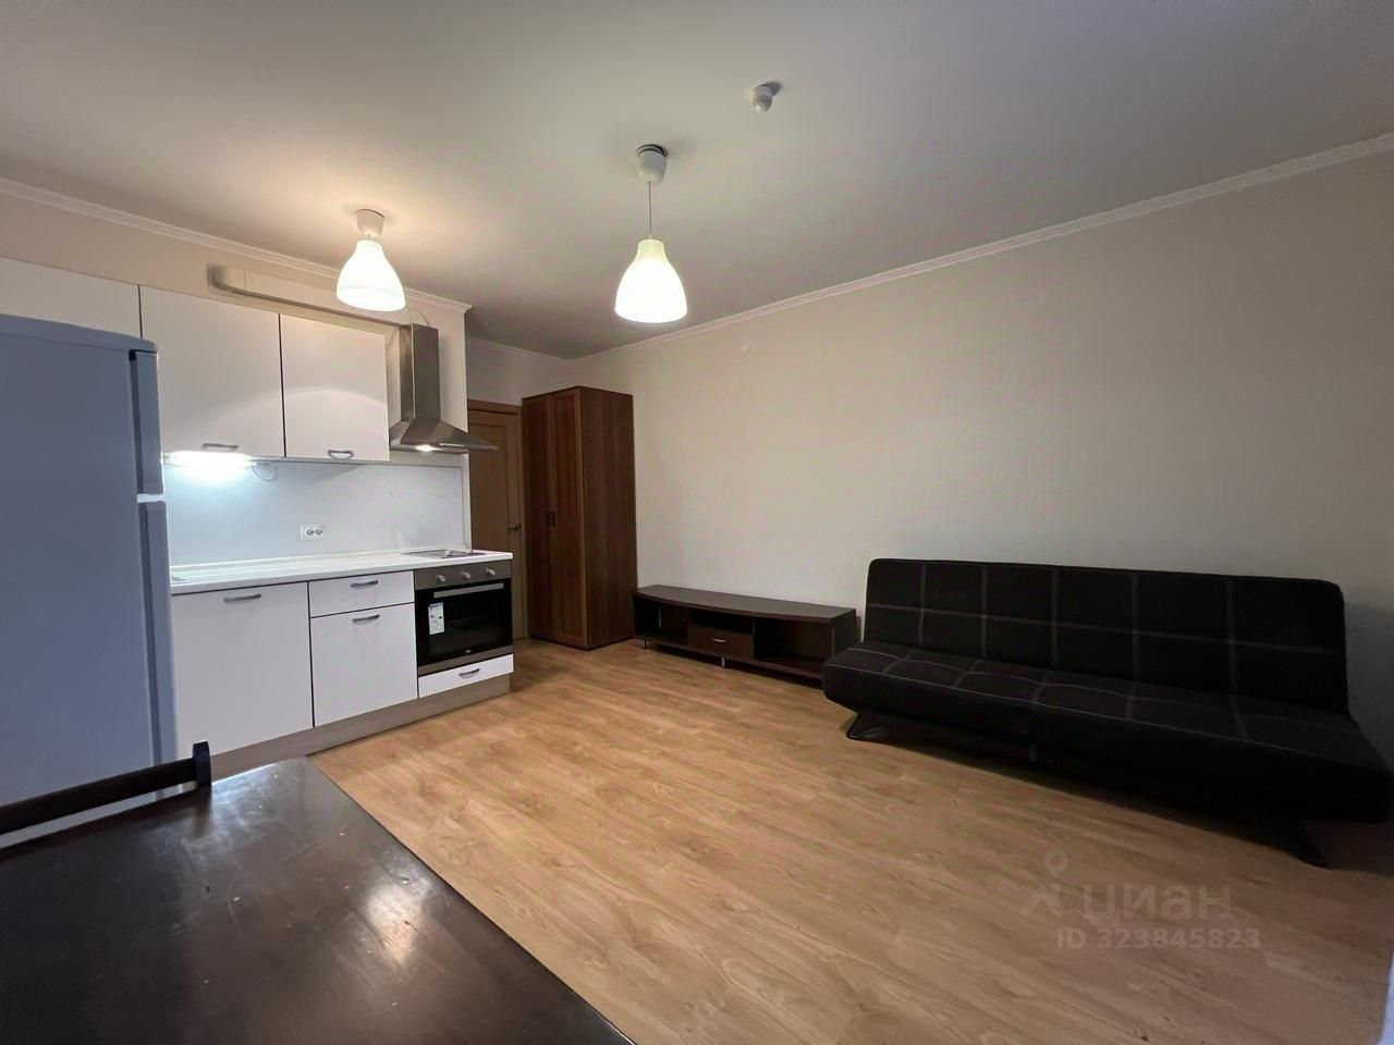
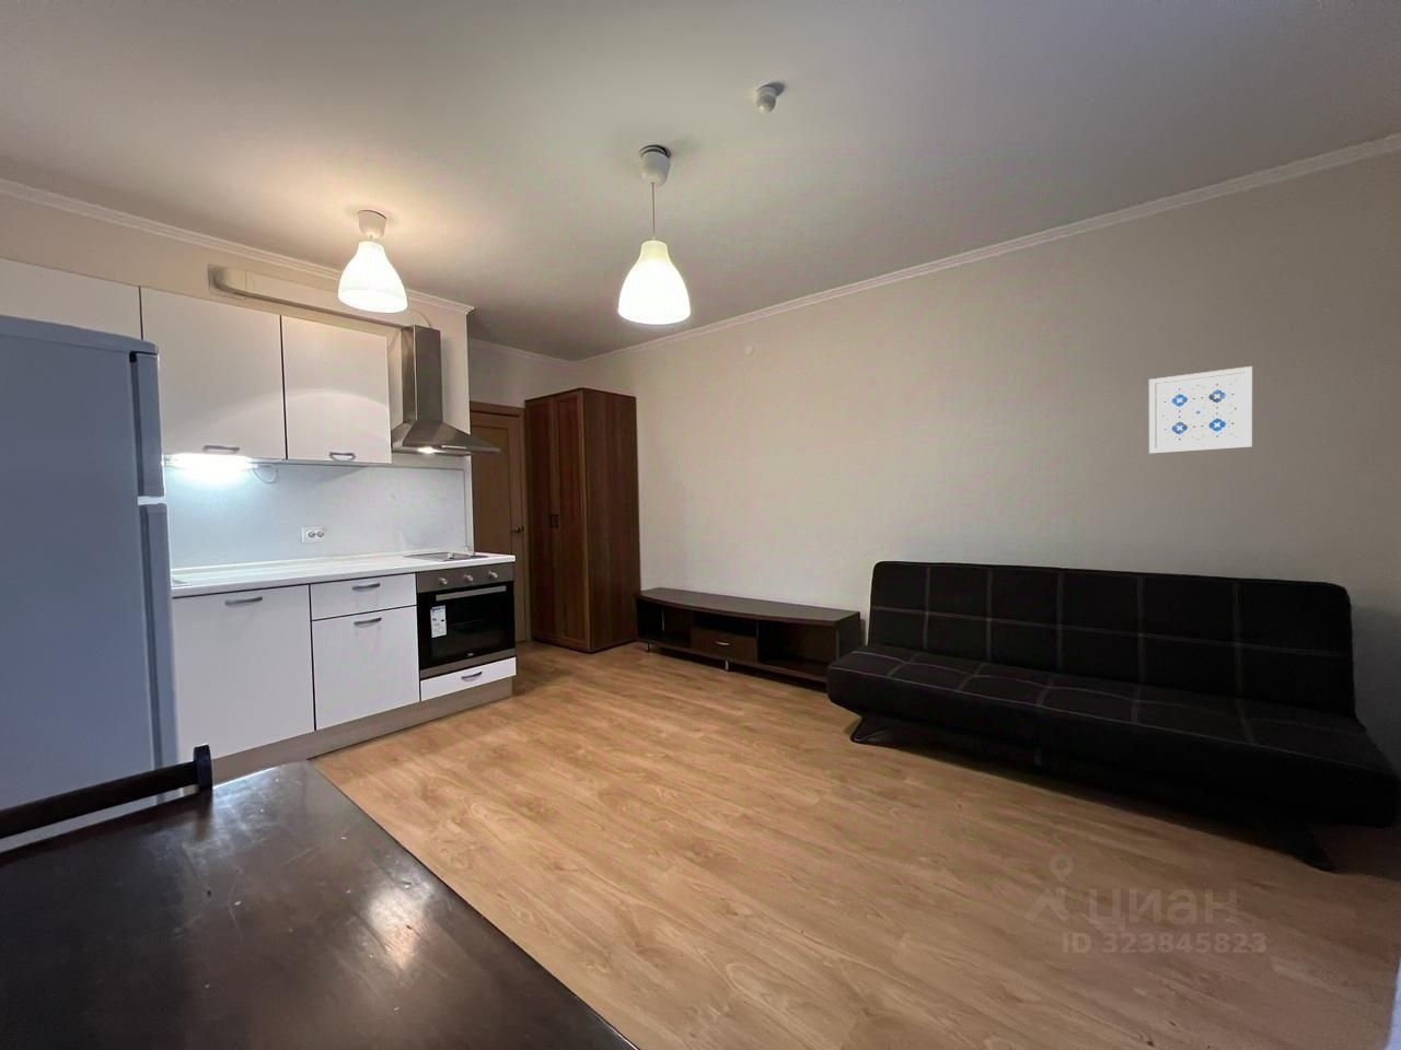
+ wall art (1197, 411)
